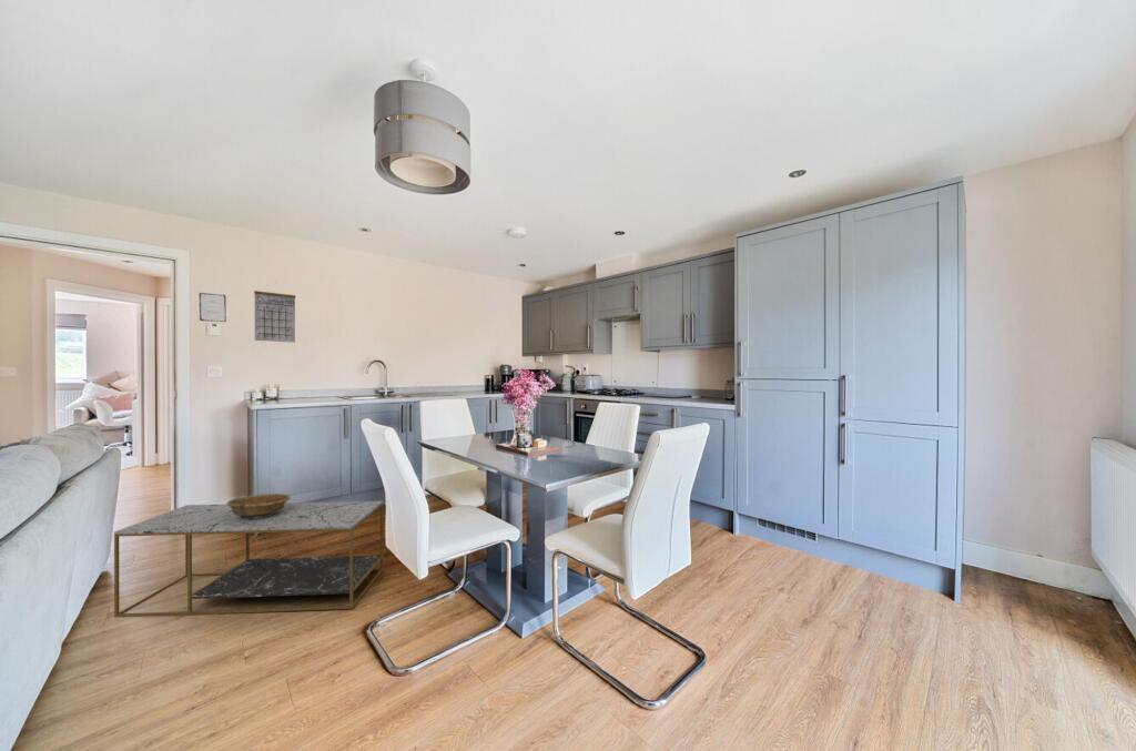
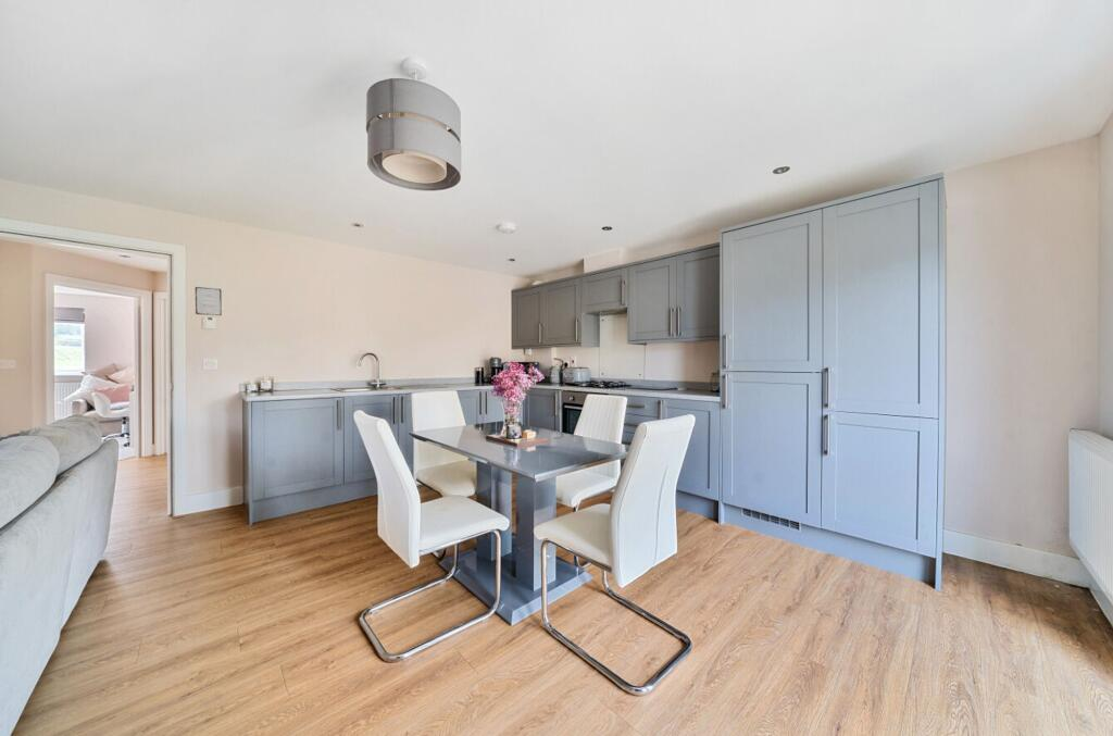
- coffee table (263, 559)
- decorative bowl (260, 505)
- calendar (275, 311)
